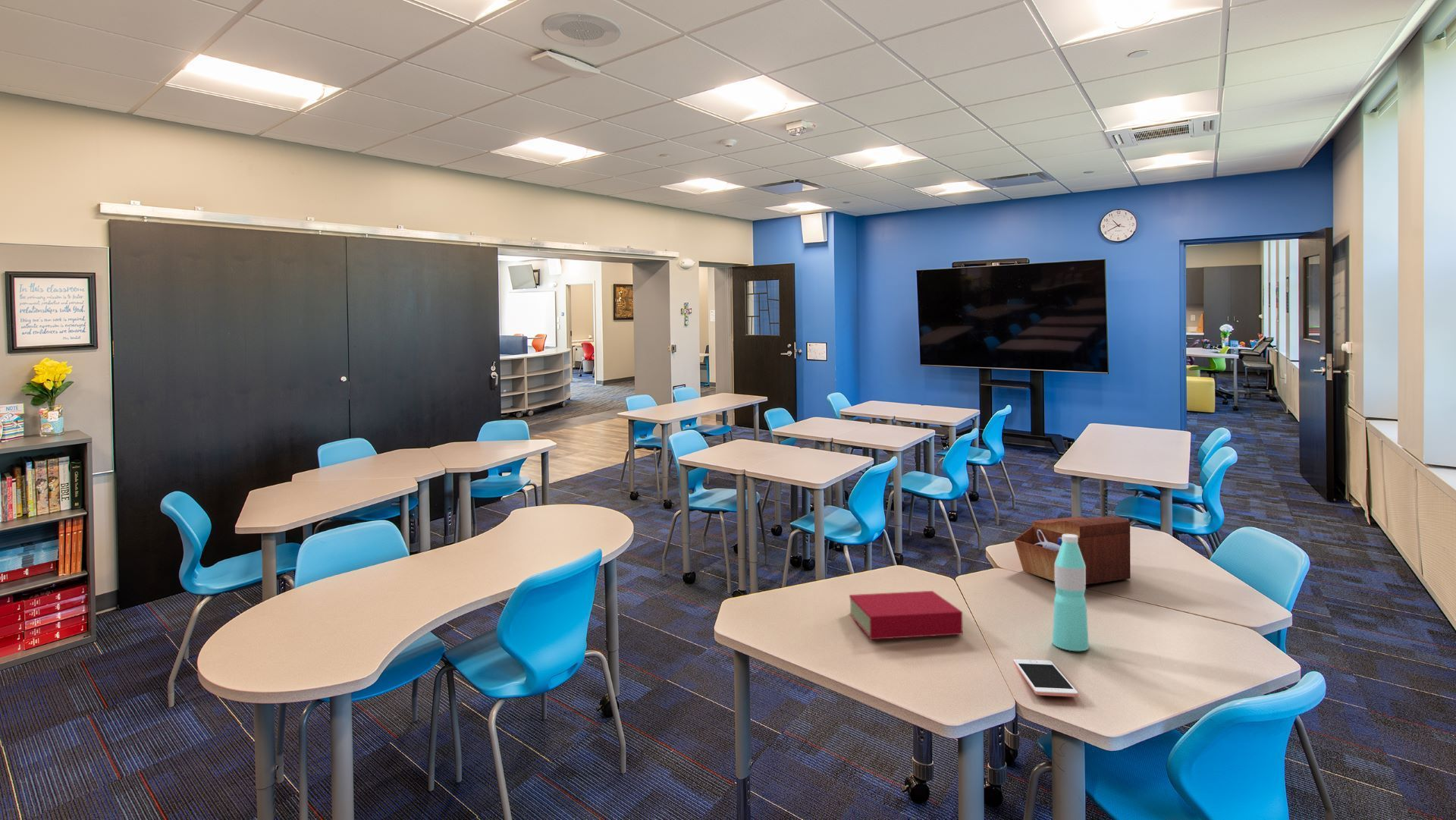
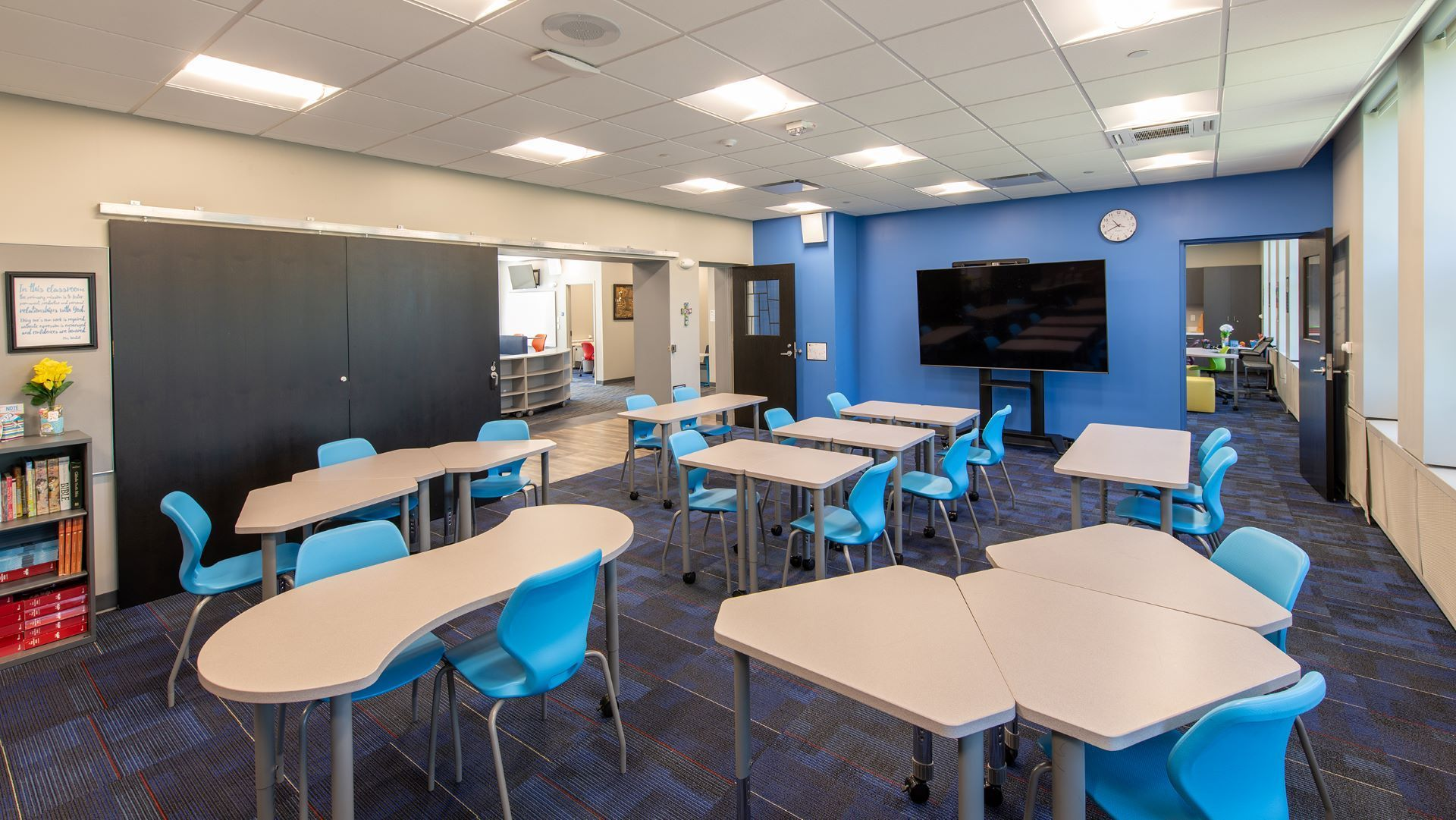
- cell phone (1043, 677)
- sewing box (1062, 543)
- water bottle (1070, 590)
- book (903, 614)
